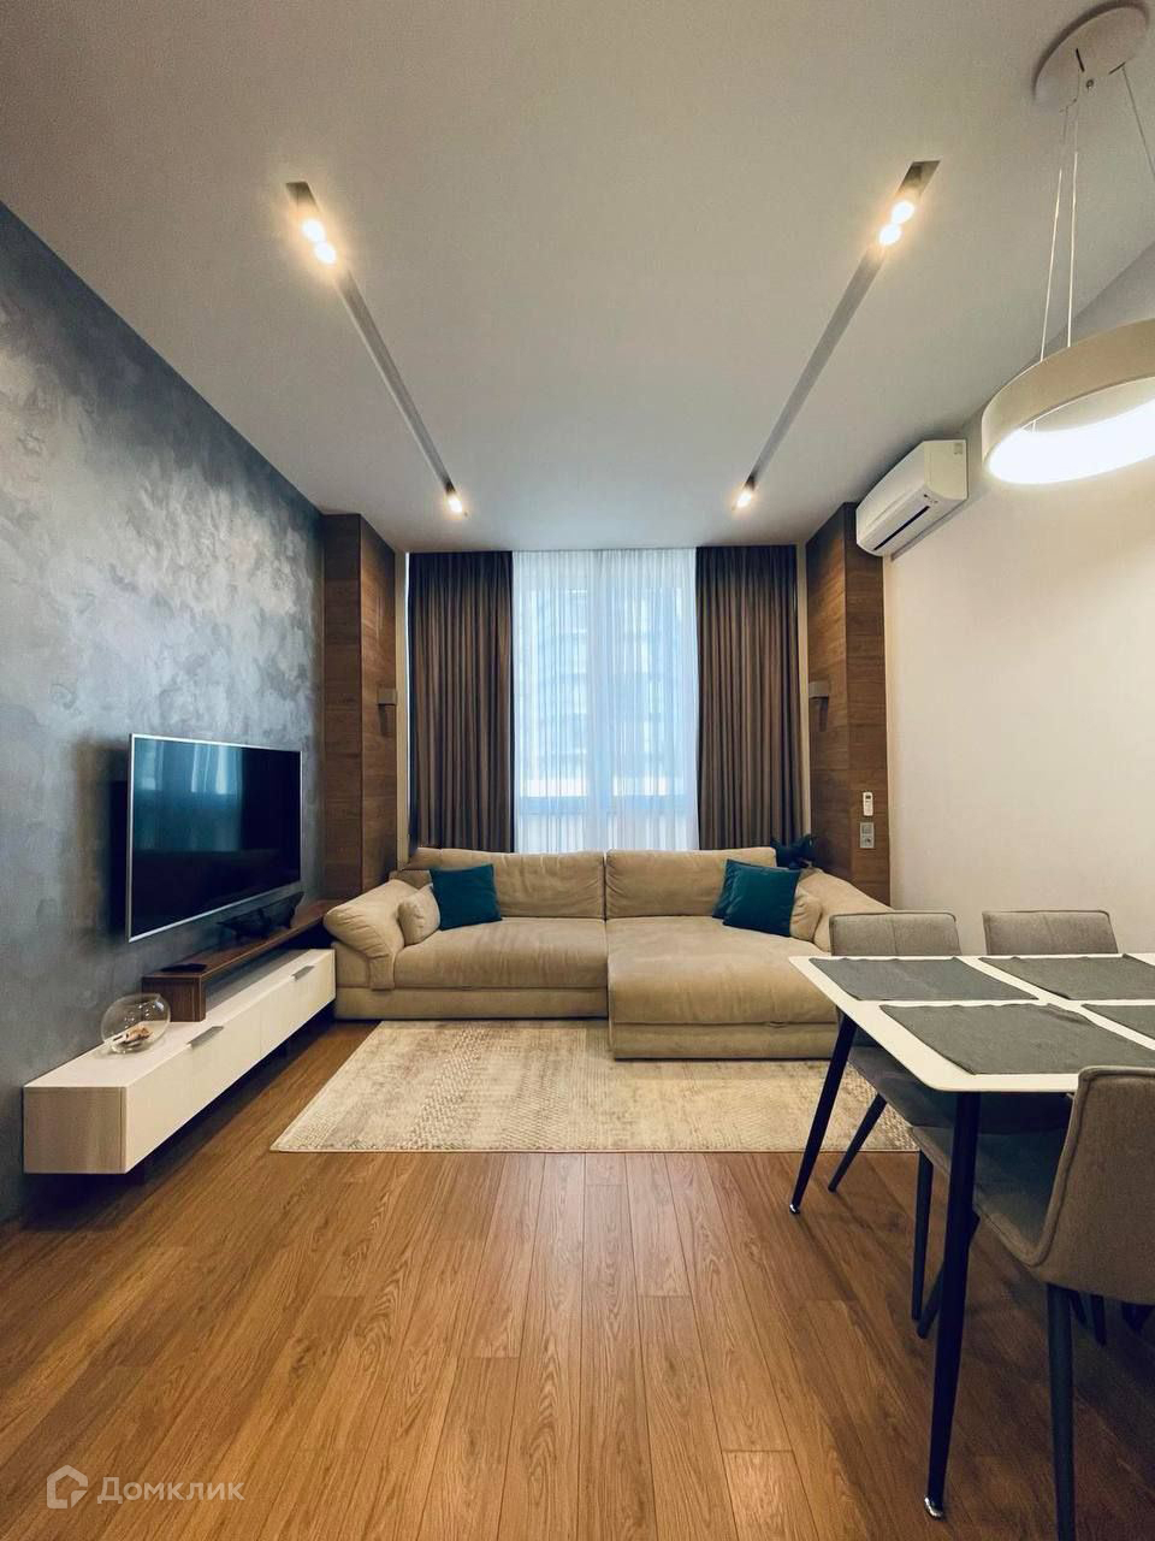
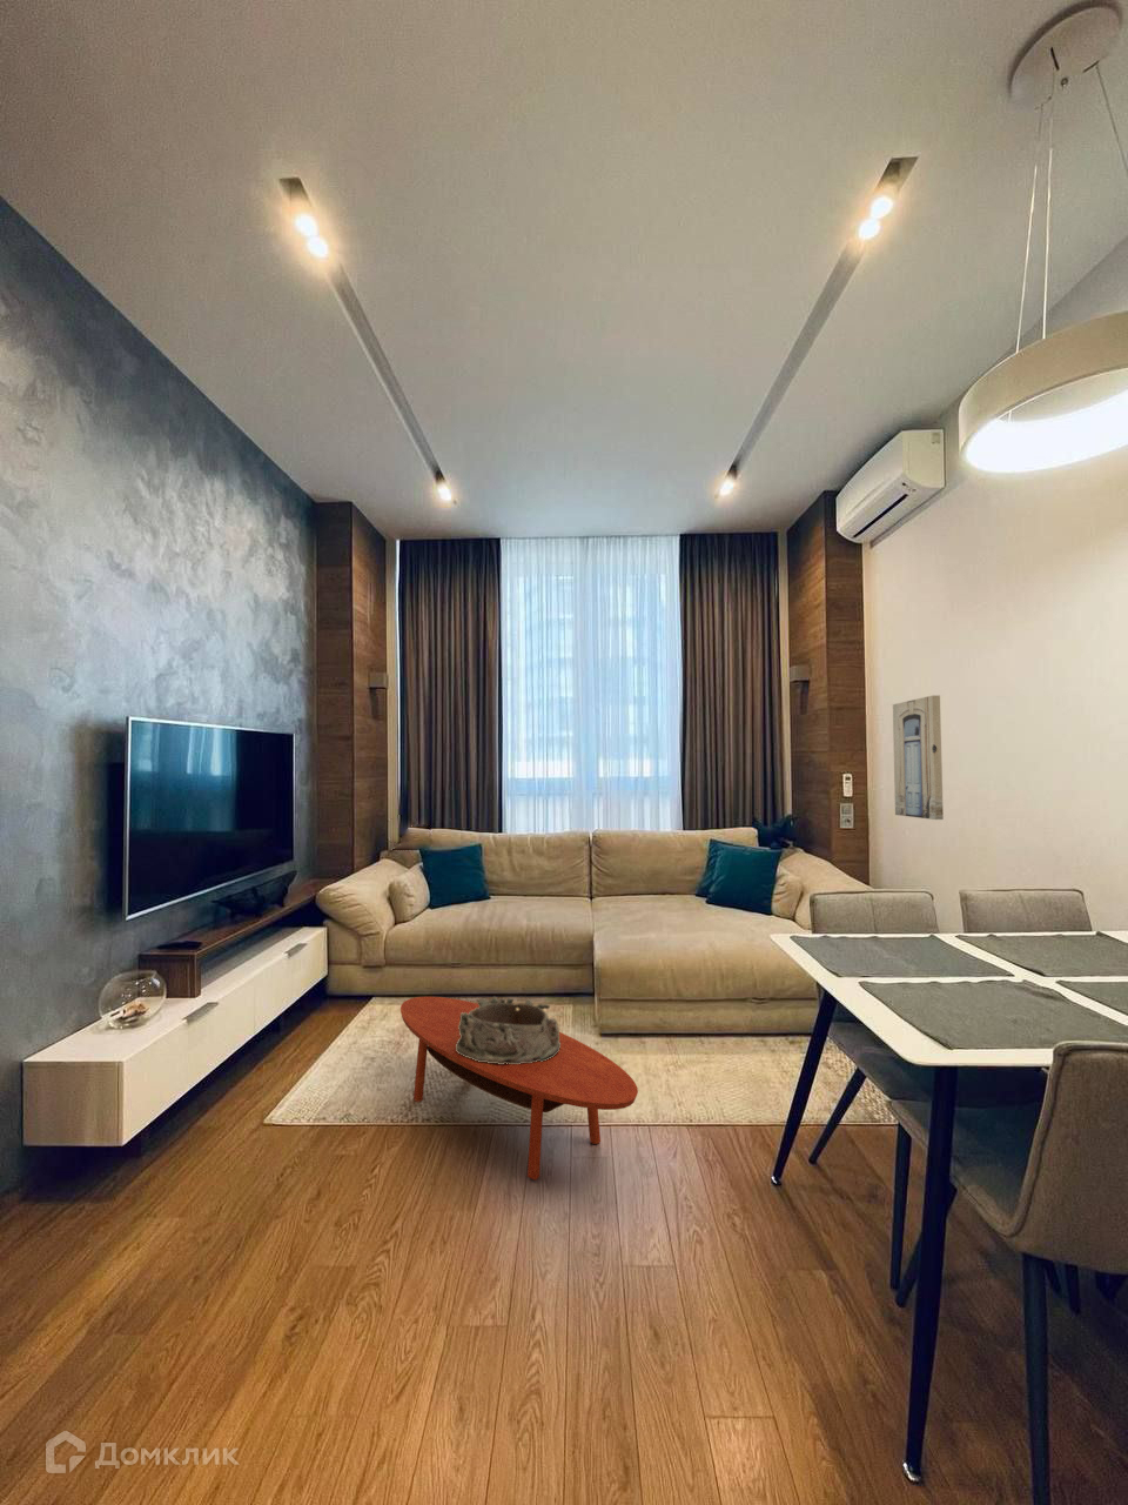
+ wall art (916, 758)
+ coffee table (500, 1078)
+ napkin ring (506, 1025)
